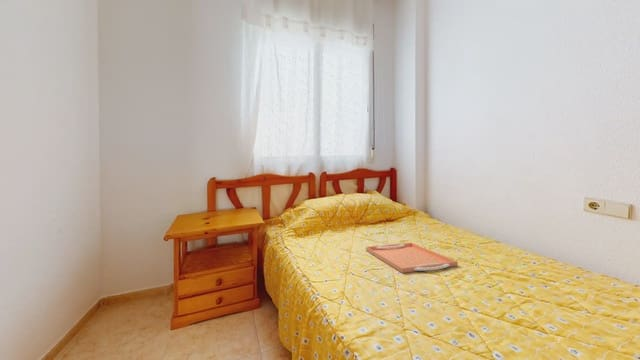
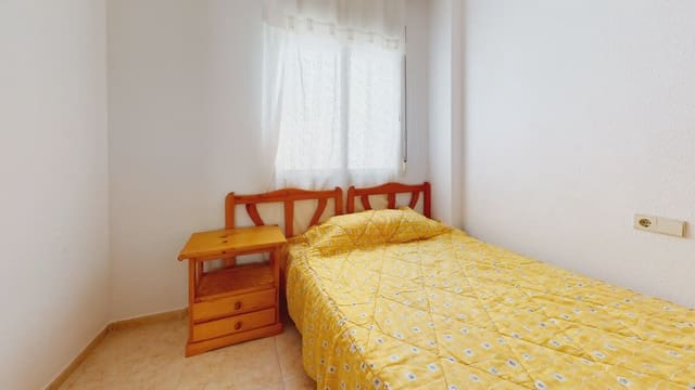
- serving tray (407, 255)
